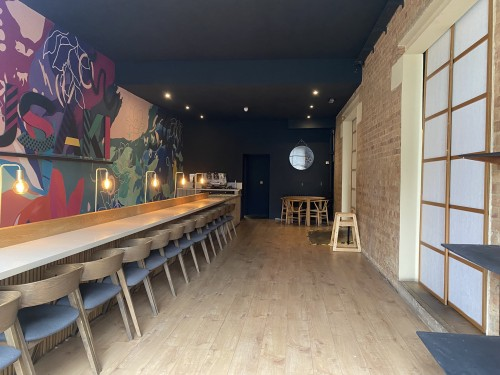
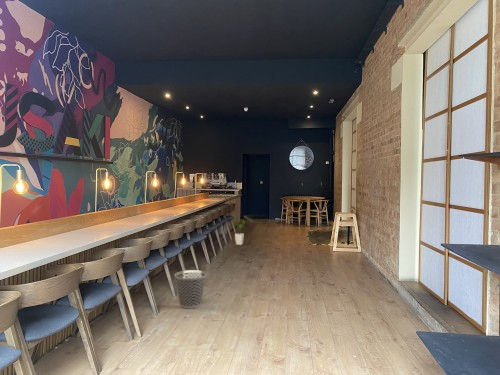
+ house plant (240, 231)
+ wastebasket (190, 289)
